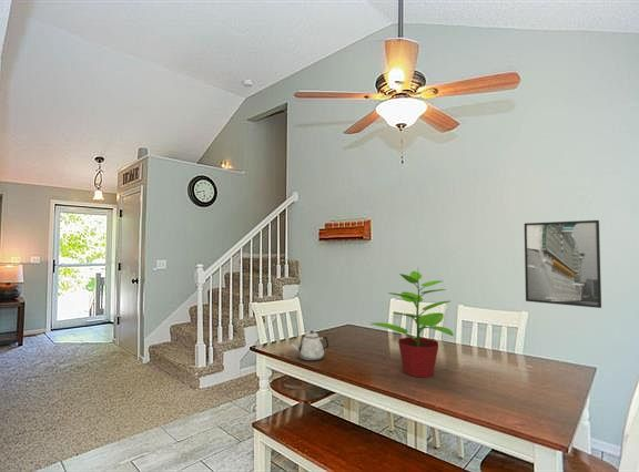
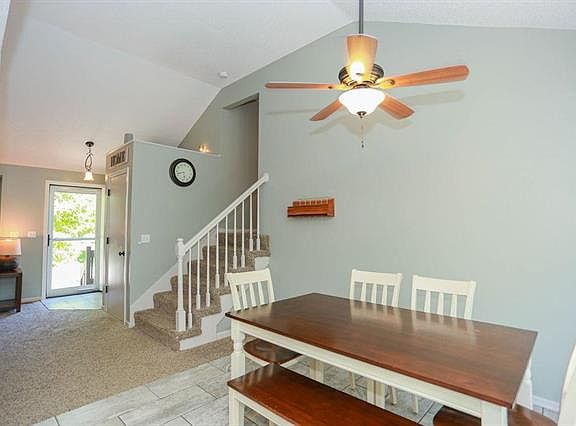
- teapot (308, 343)
- potted plant (419, 318)
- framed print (560, 263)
